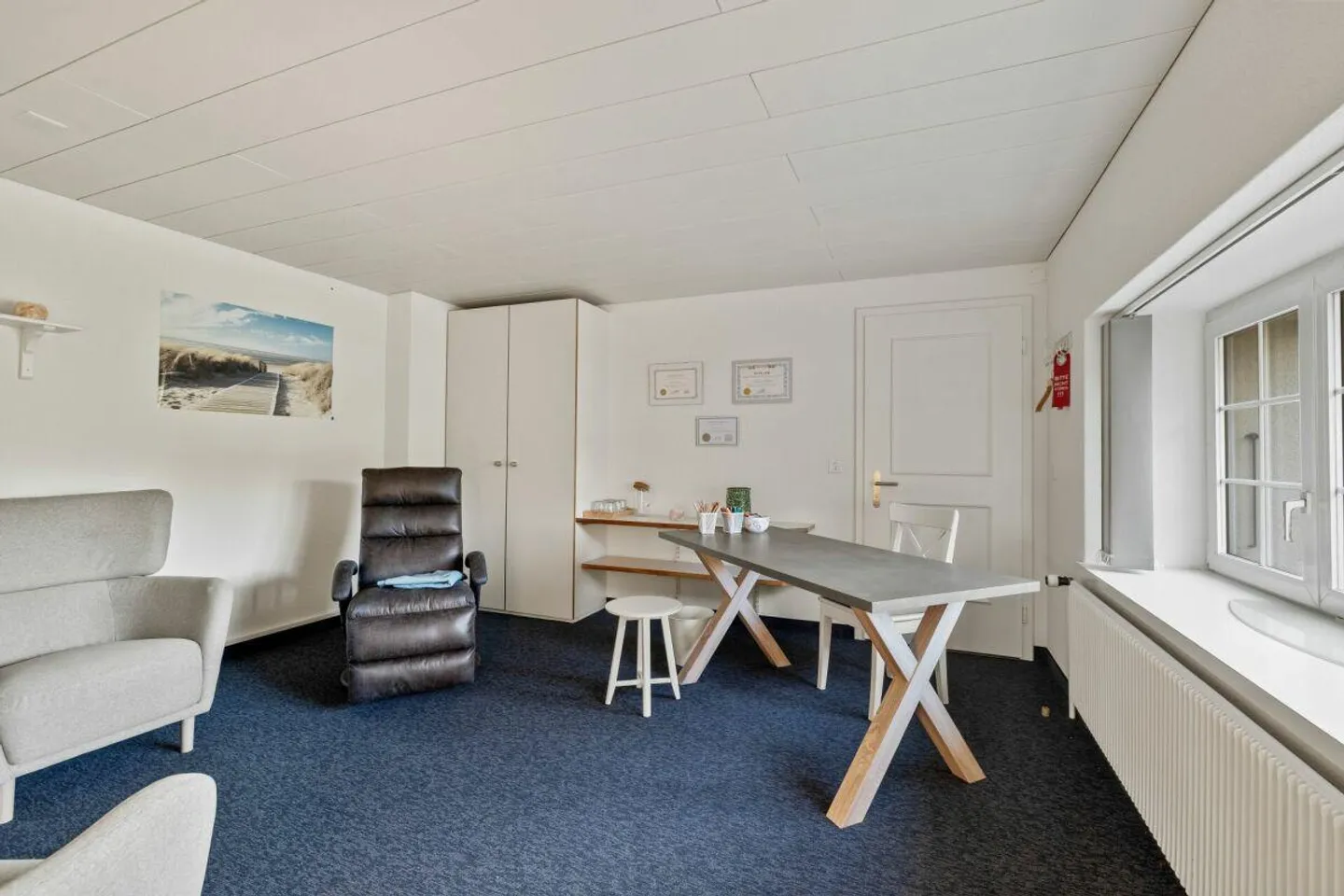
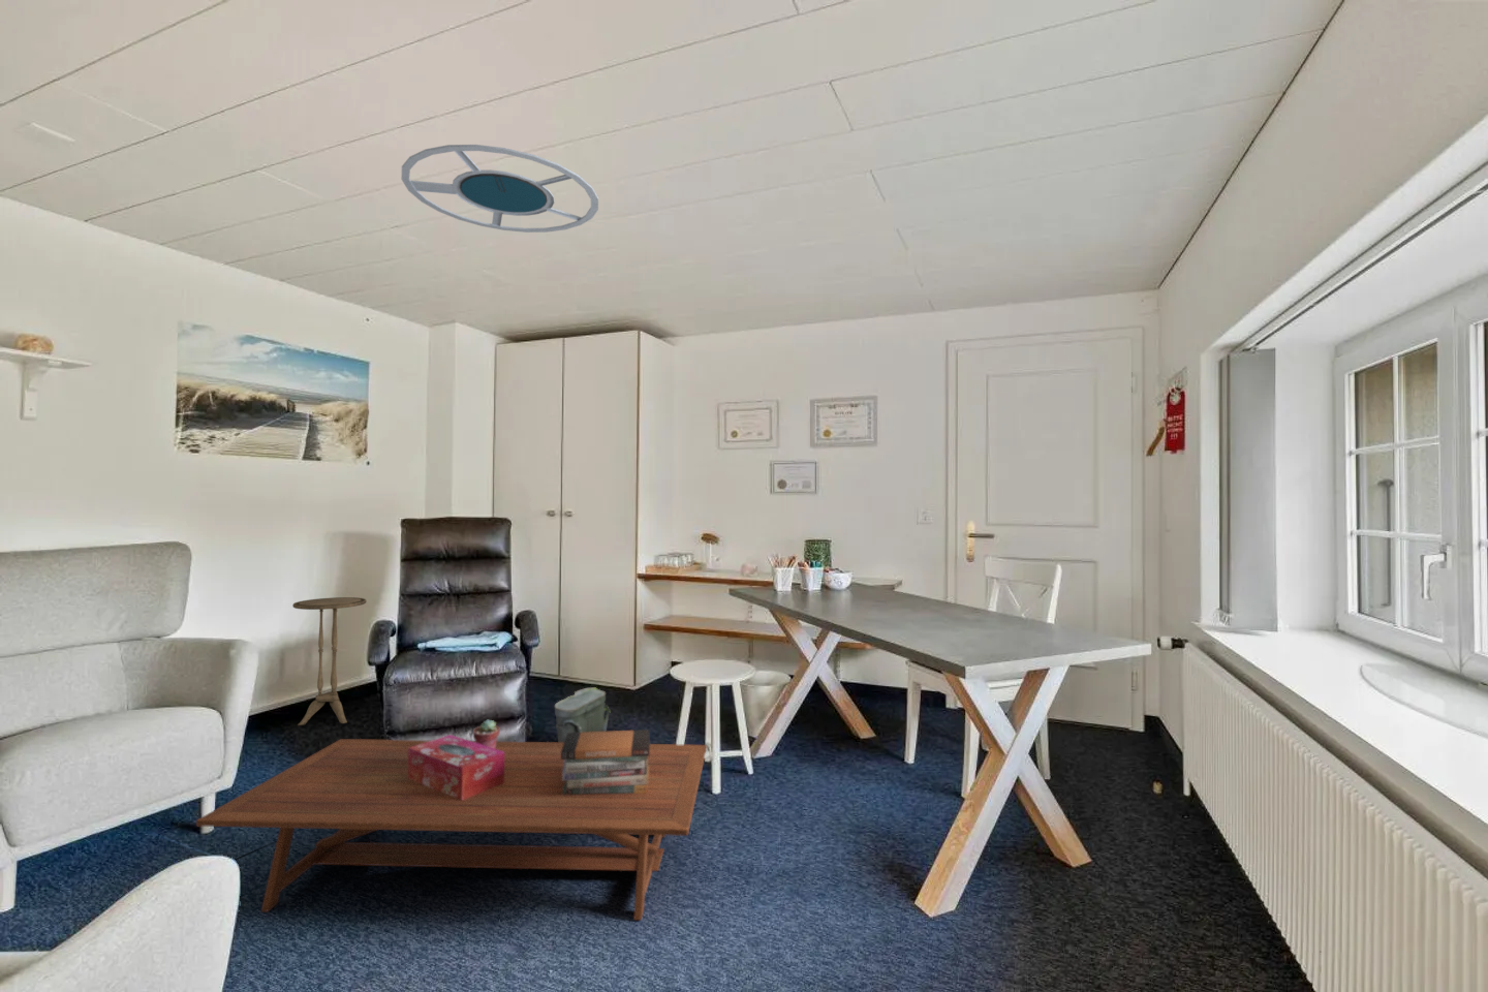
+ tissue box (456, 765)
+ ceiling lamp (504, 186)
+ coffee table (487, 822)
+ potted succulent (486, 735)
+ book stack (607, 761)
+ side table (332, 660)
+ bag (582, 726)
